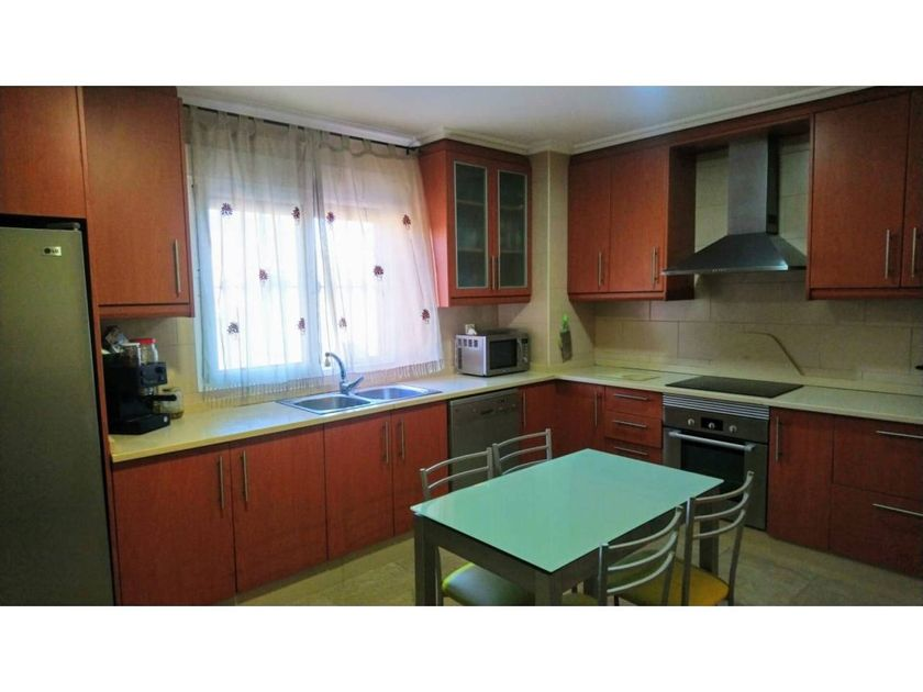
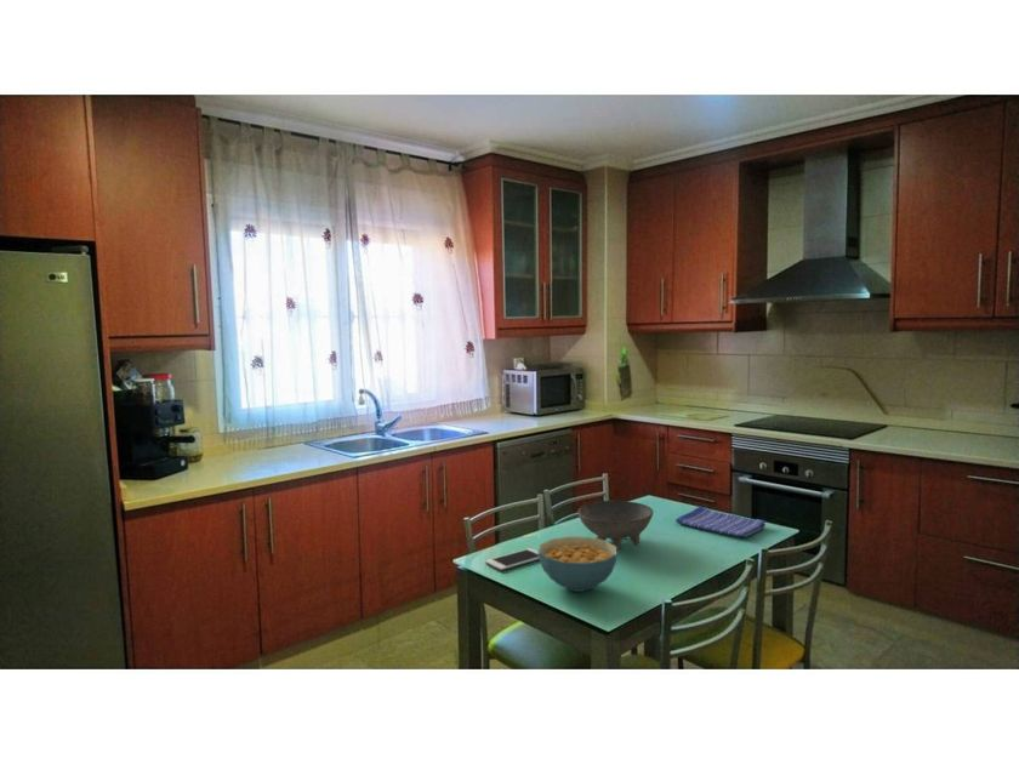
+ cereal bowl (577, 568)
+ bowl (615, 525)
+ cell phone (516, 558)
+ dish towel (719, 520)
